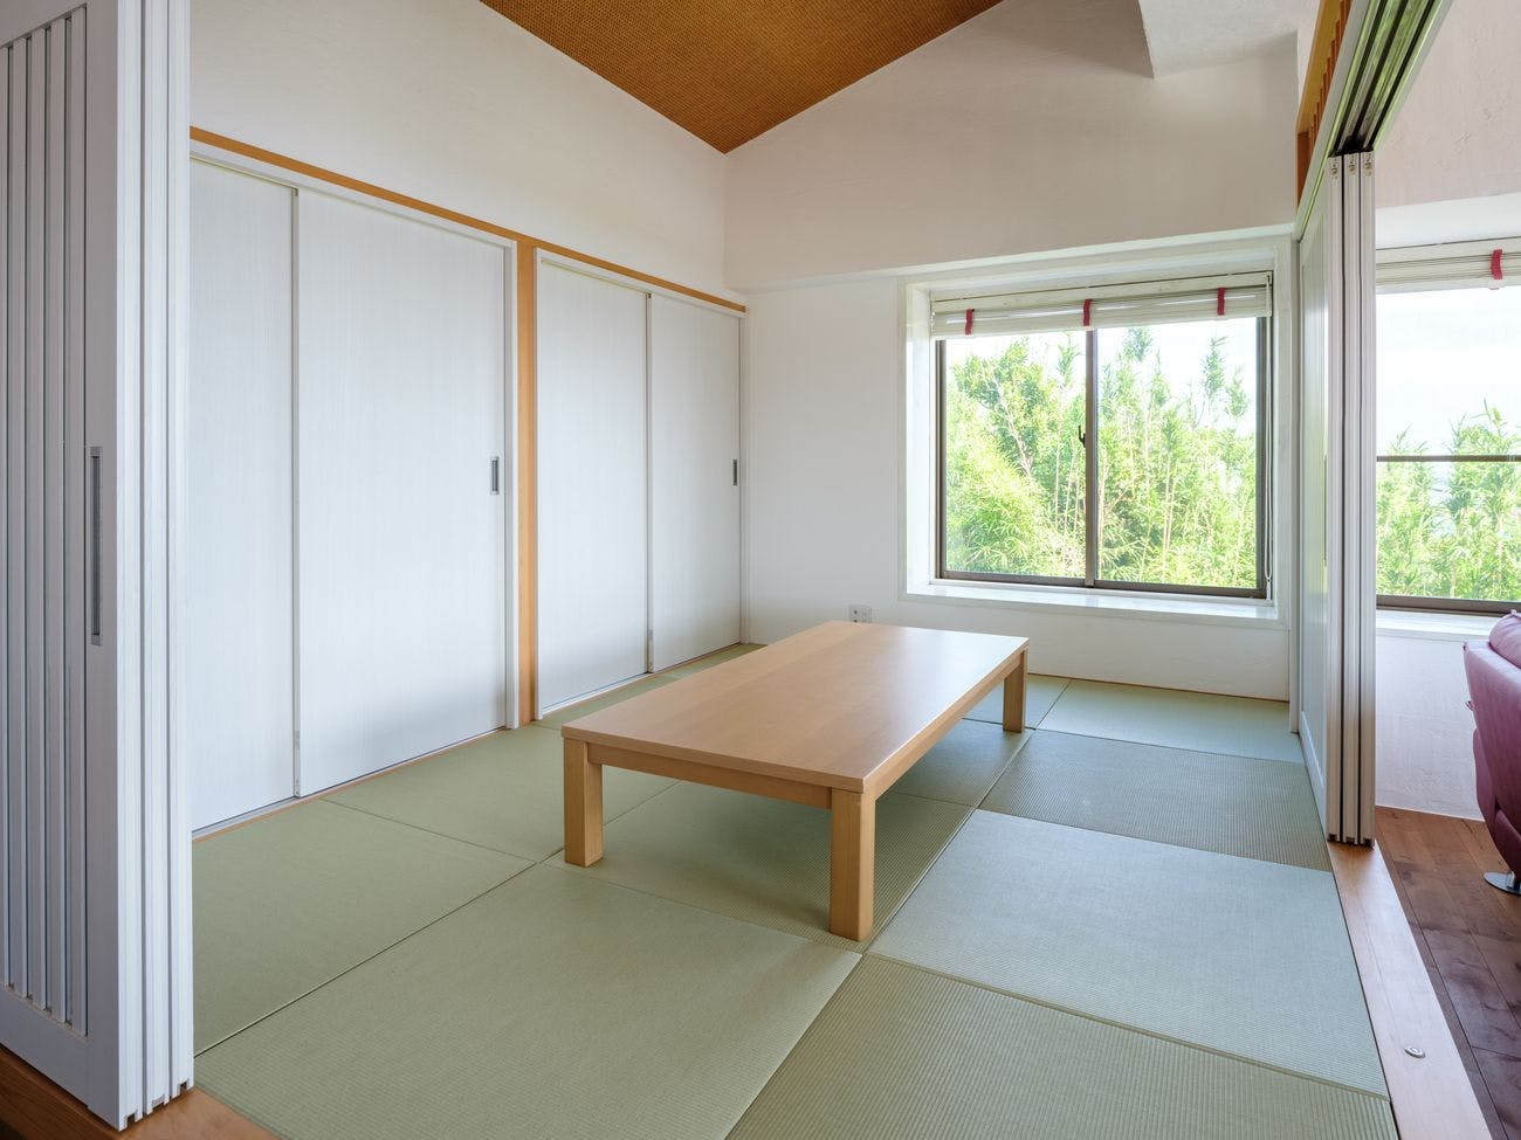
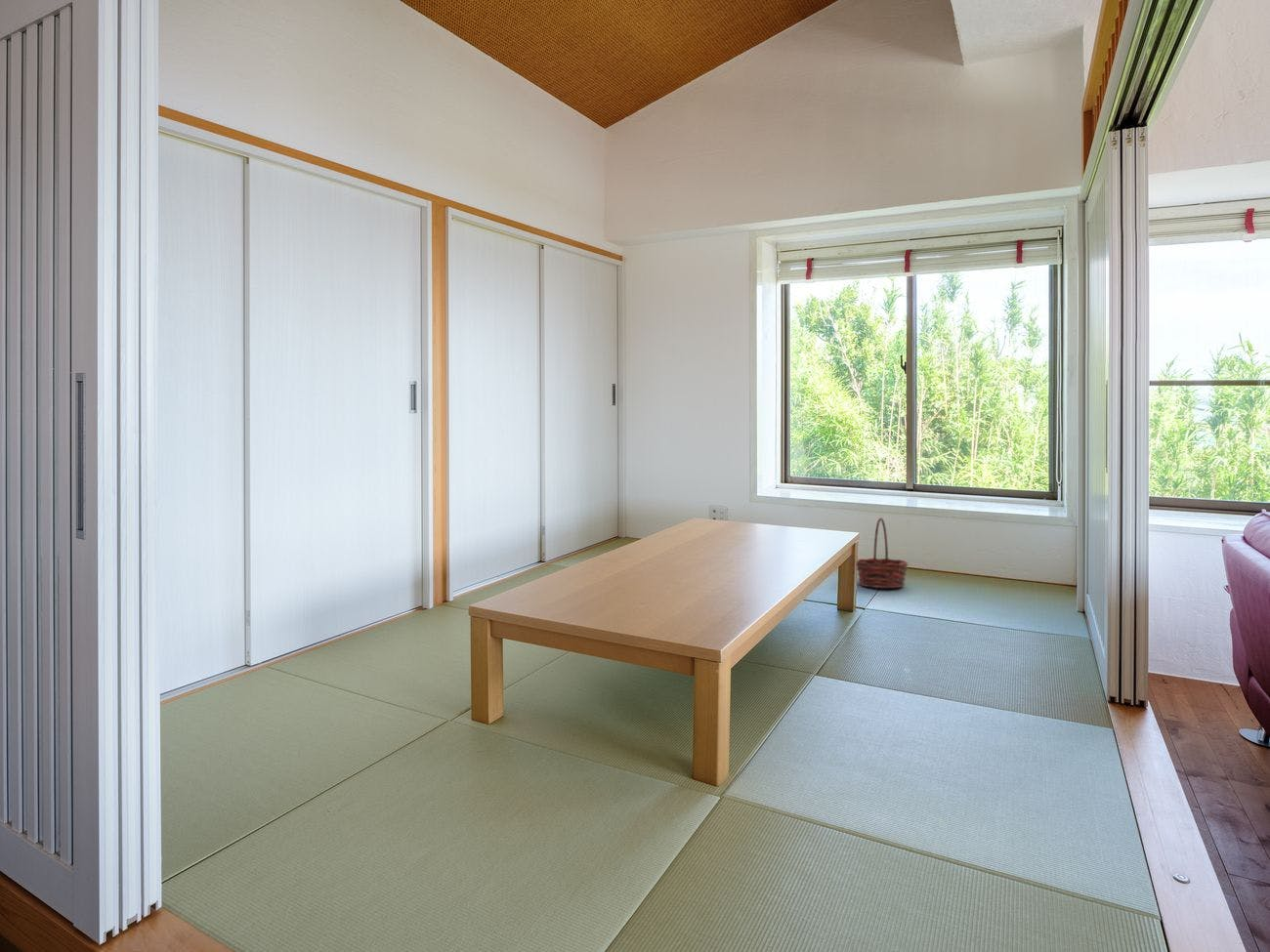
+ basket (885, 552)
